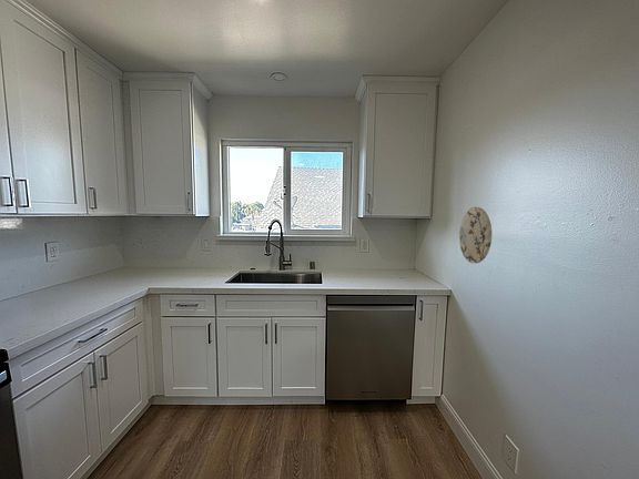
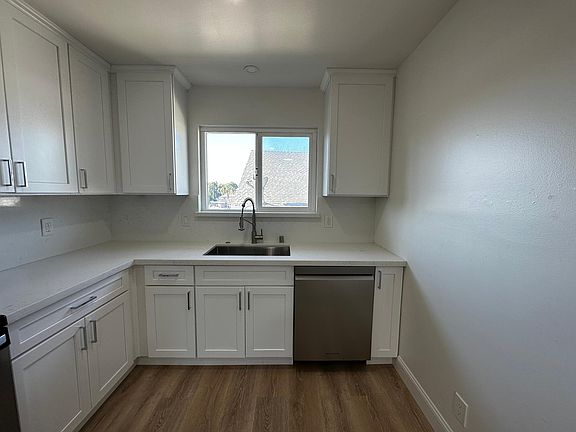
- decorative plate (474, 235)
